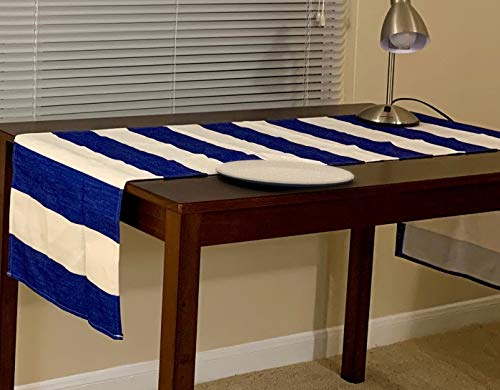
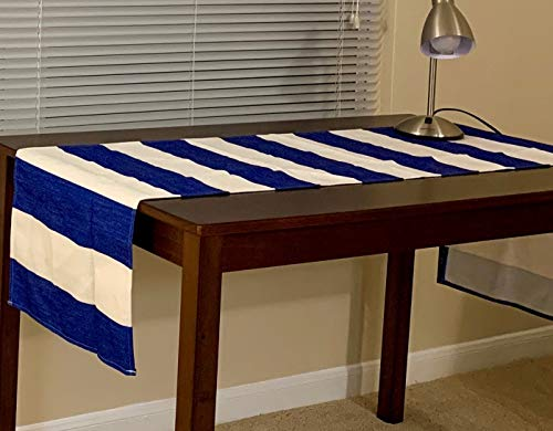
- plate (284, 173)
